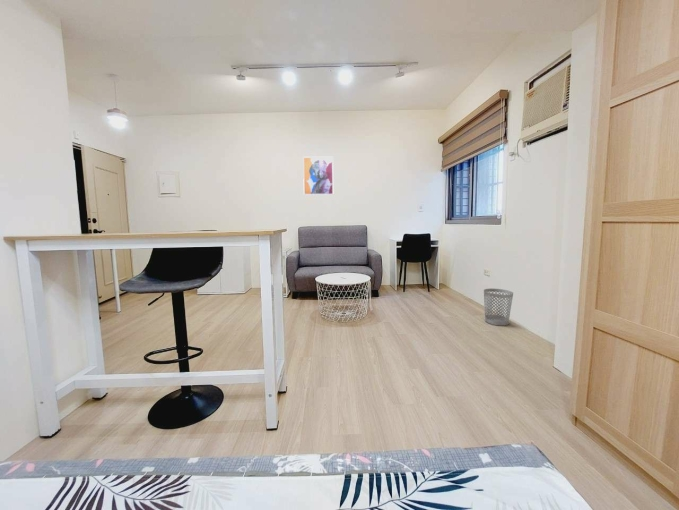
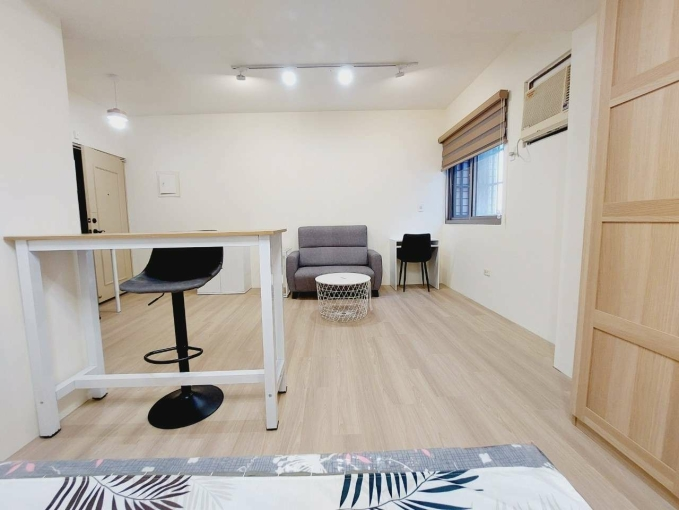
- wastebasket (497, 306)
- wall art (318, 176)
